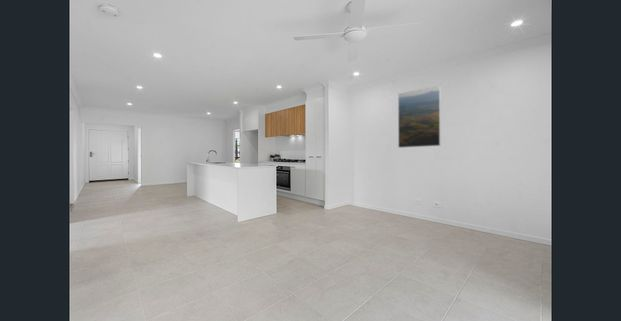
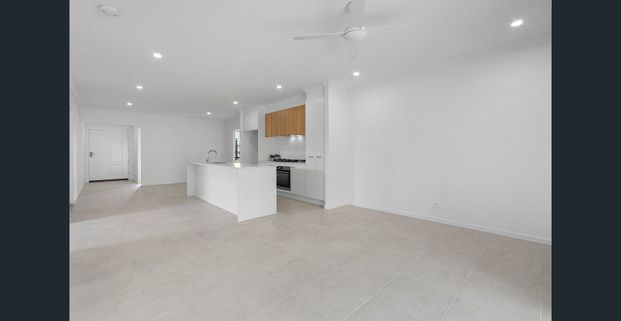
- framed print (418, 118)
